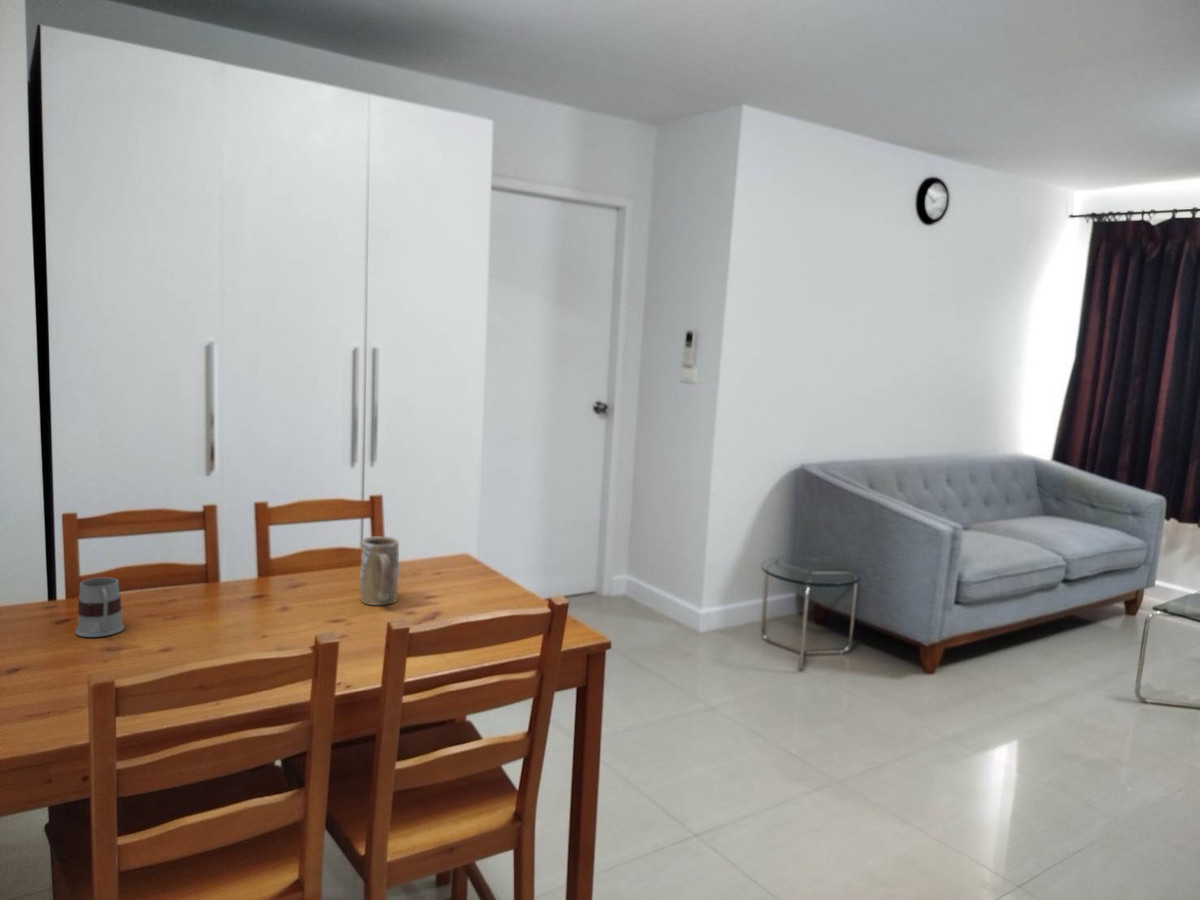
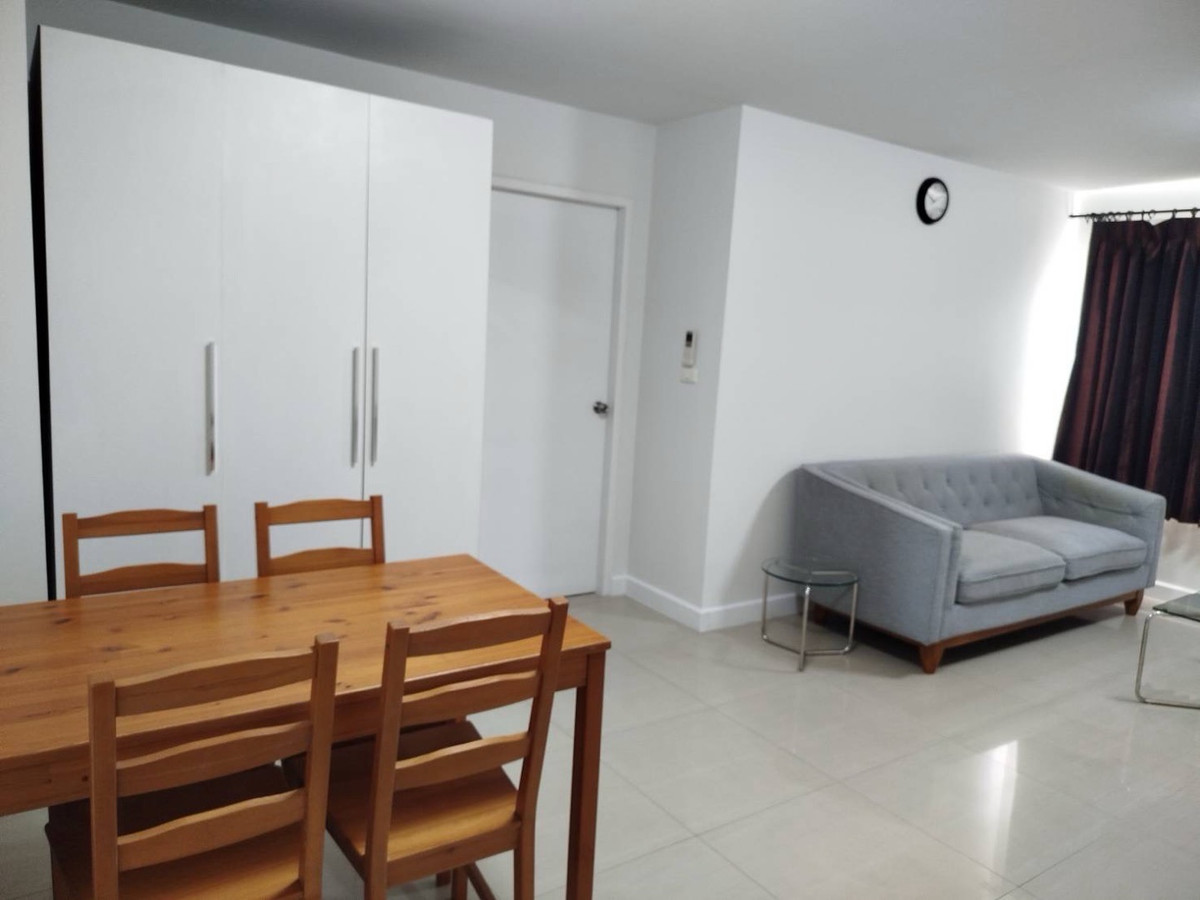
- mug (101, 607)
- mug (384, 571)
